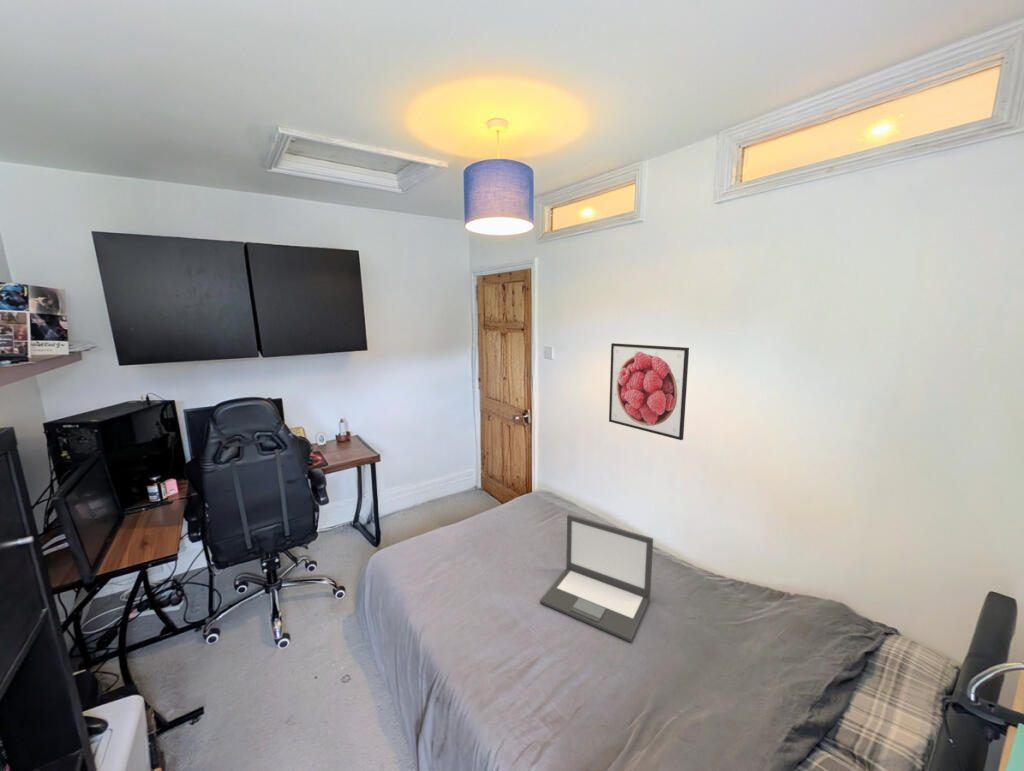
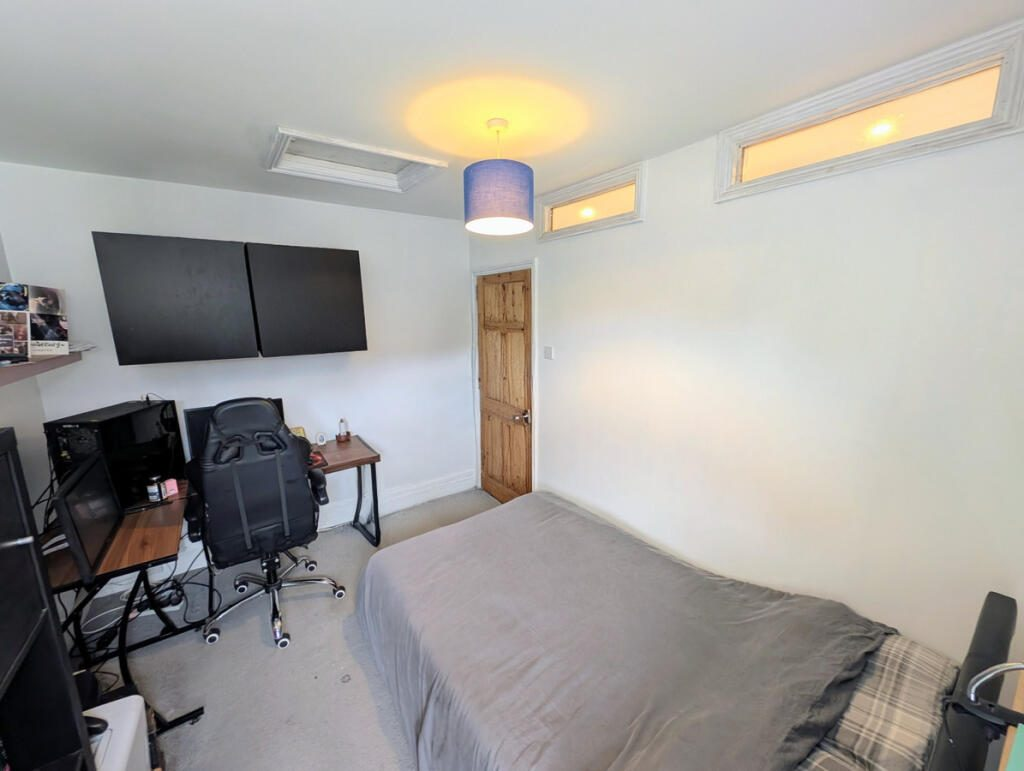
- laptop (596, 570)
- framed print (644, 388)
